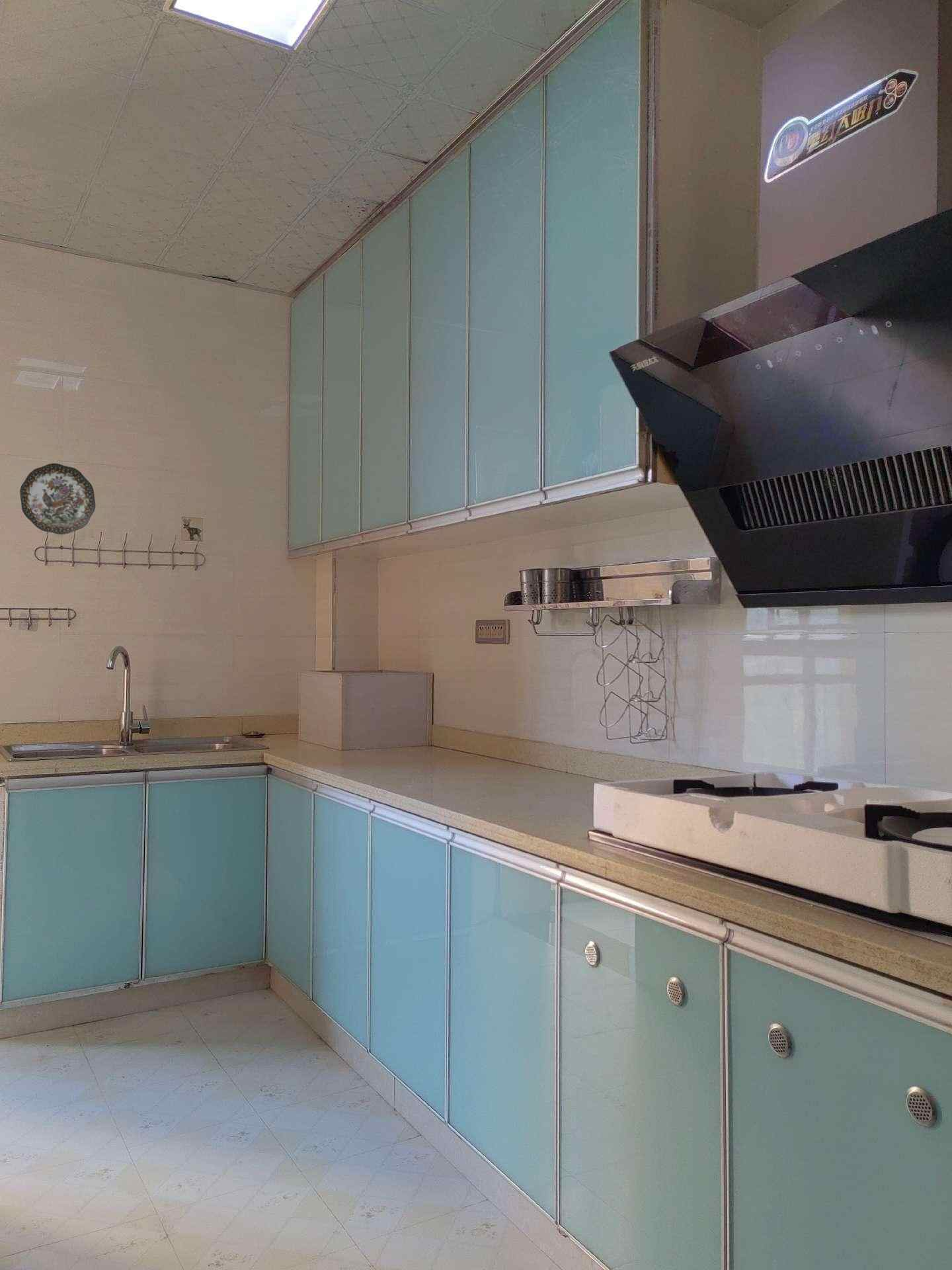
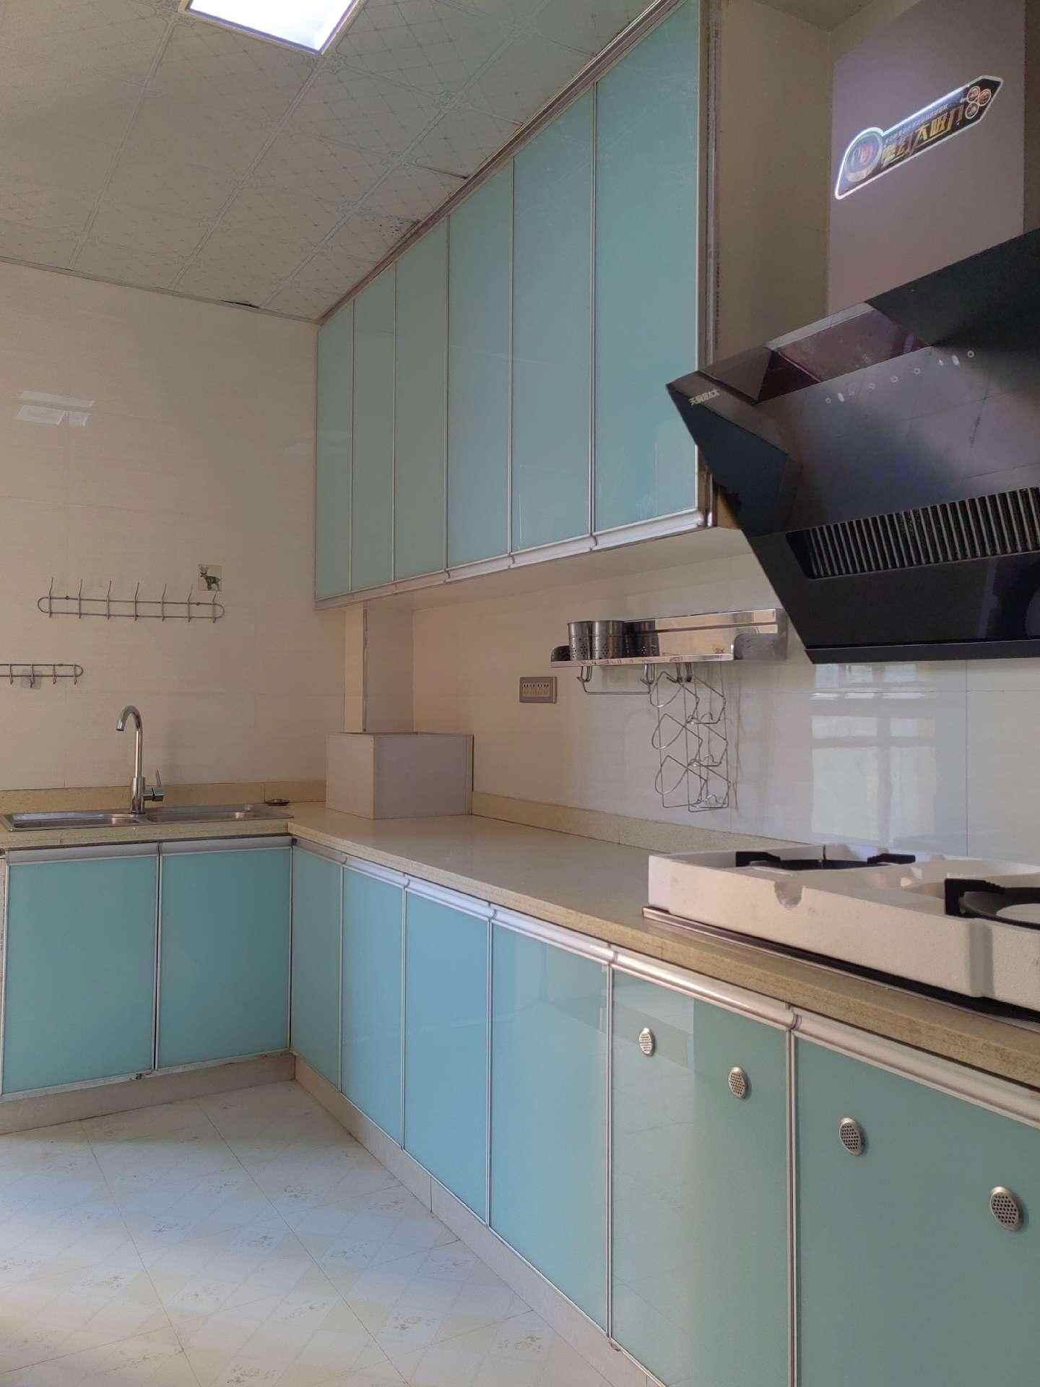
- decorative plate (58, 499)
